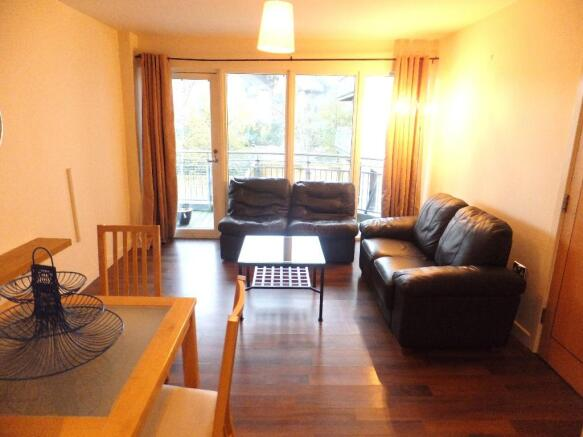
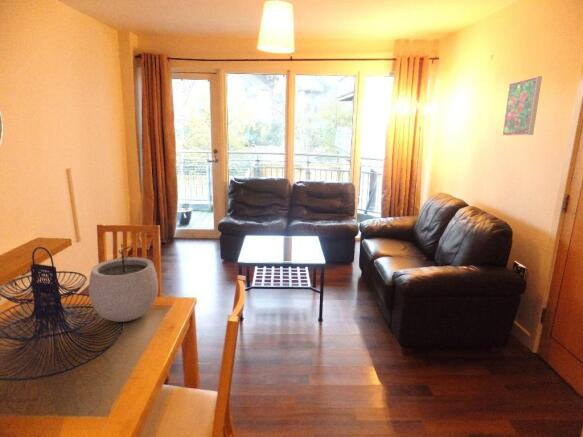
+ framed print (520, 108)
+ plant pot (124, 280)
